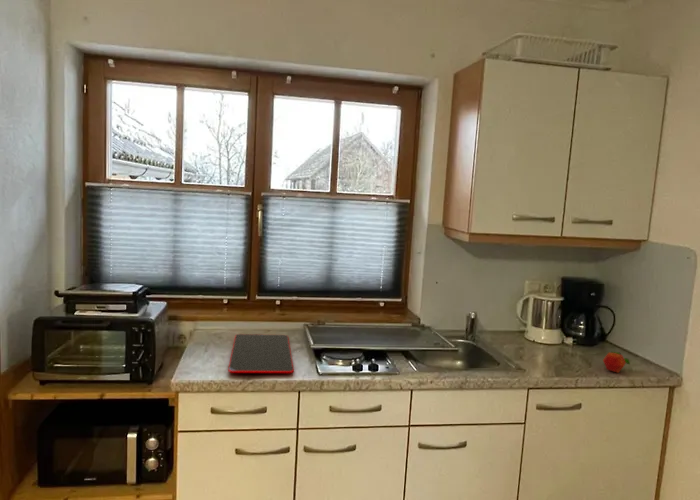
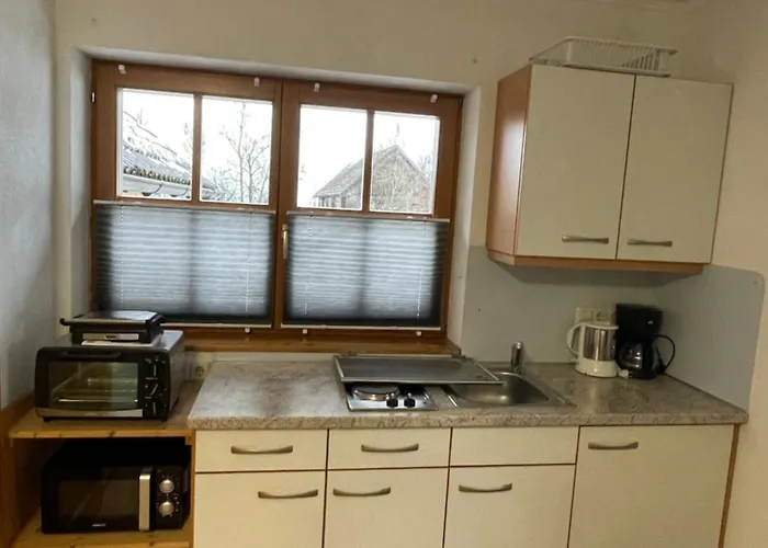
- cutting board (261, 352)
- fruit (616, 362)
